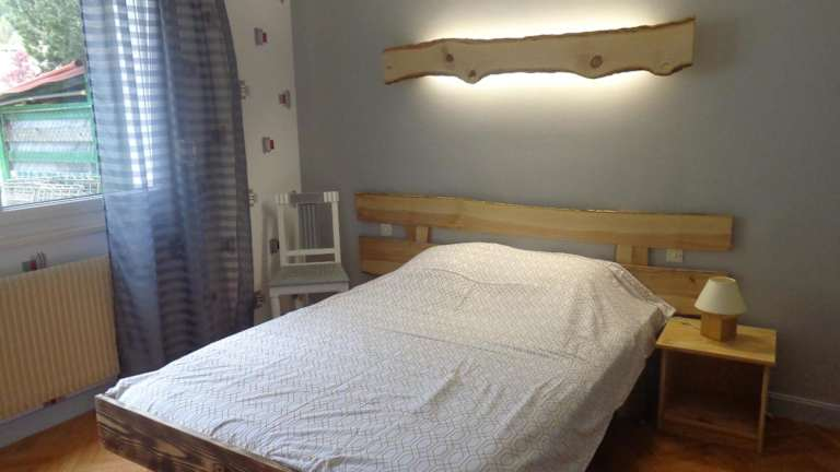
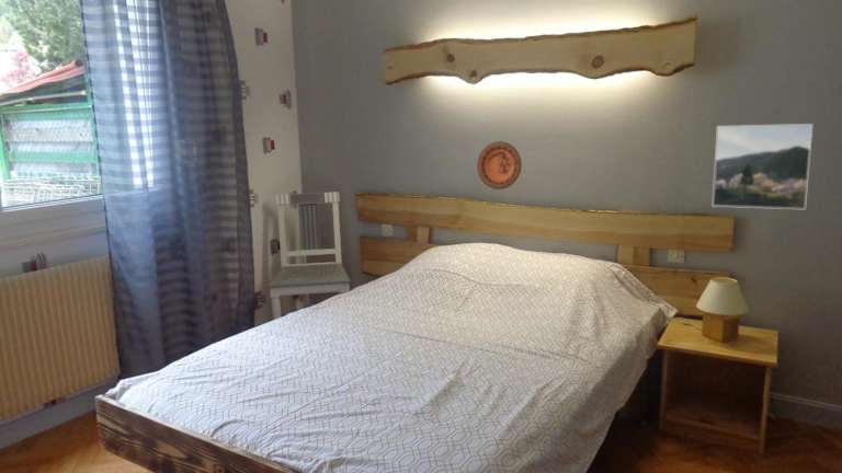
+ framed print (760, 166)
+ decorative plate (499, 165)
